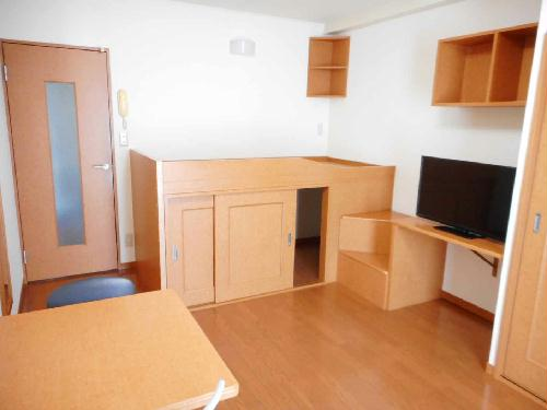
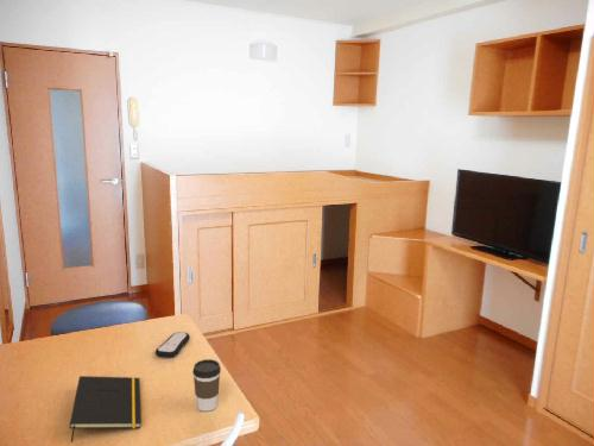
+ remote control (173, 344)
+ notepad (108, 400)
+ coffee cup (207, 385)
